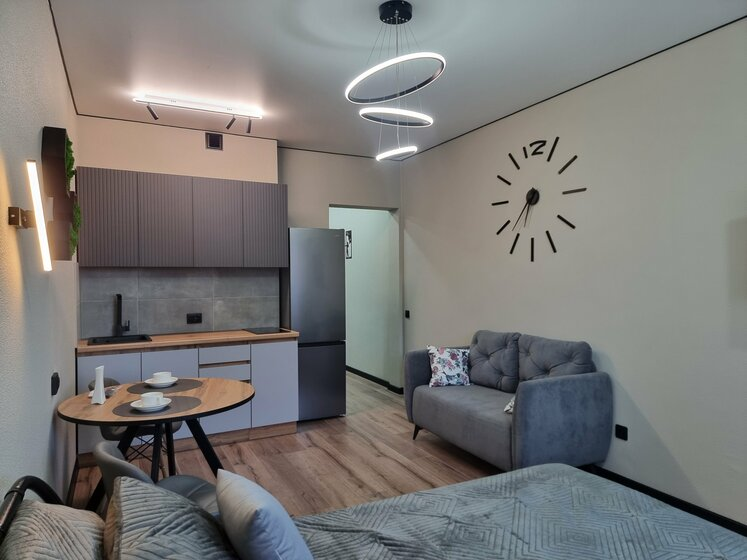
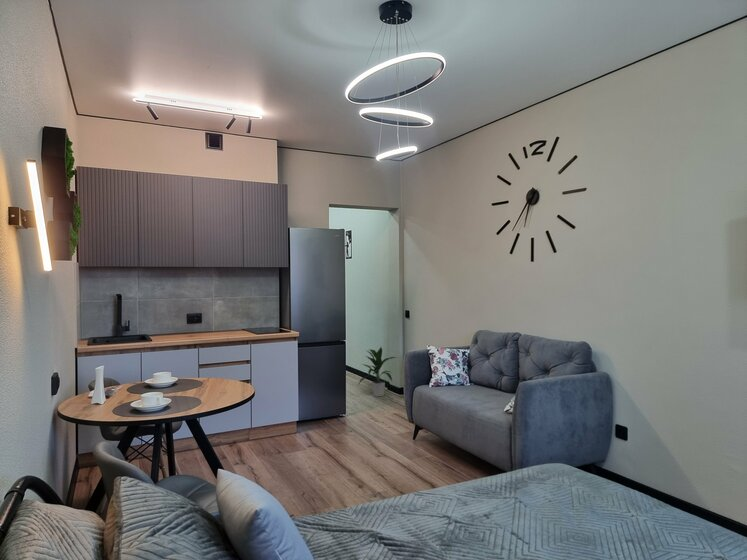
+ indoor plant (376, 370)
